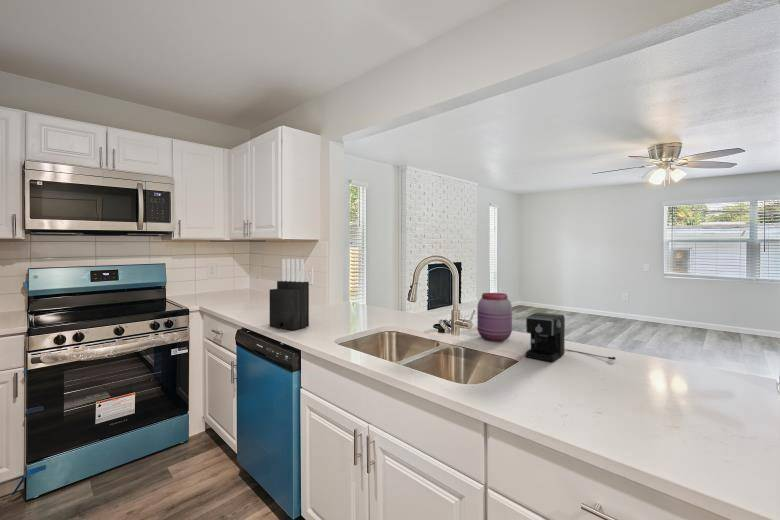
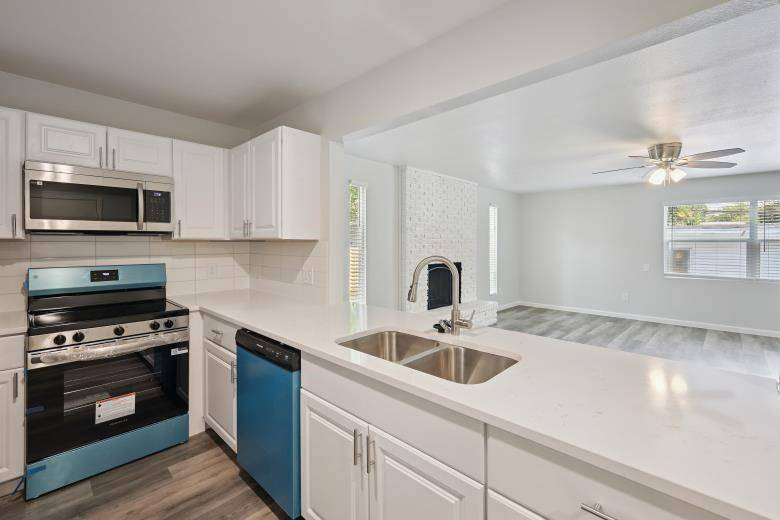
- knife block (287, 293)
- coffee maker (564, 336)
- jar (494, 316)
